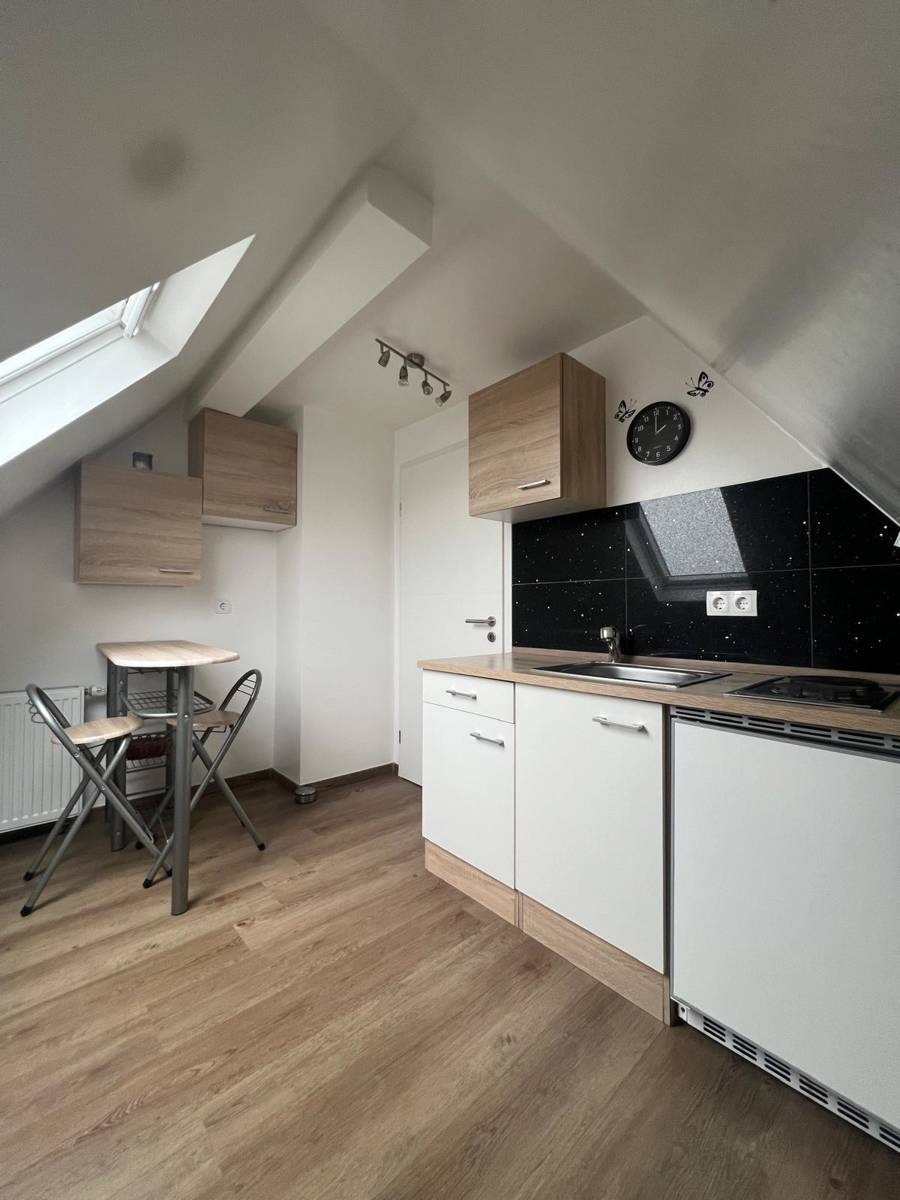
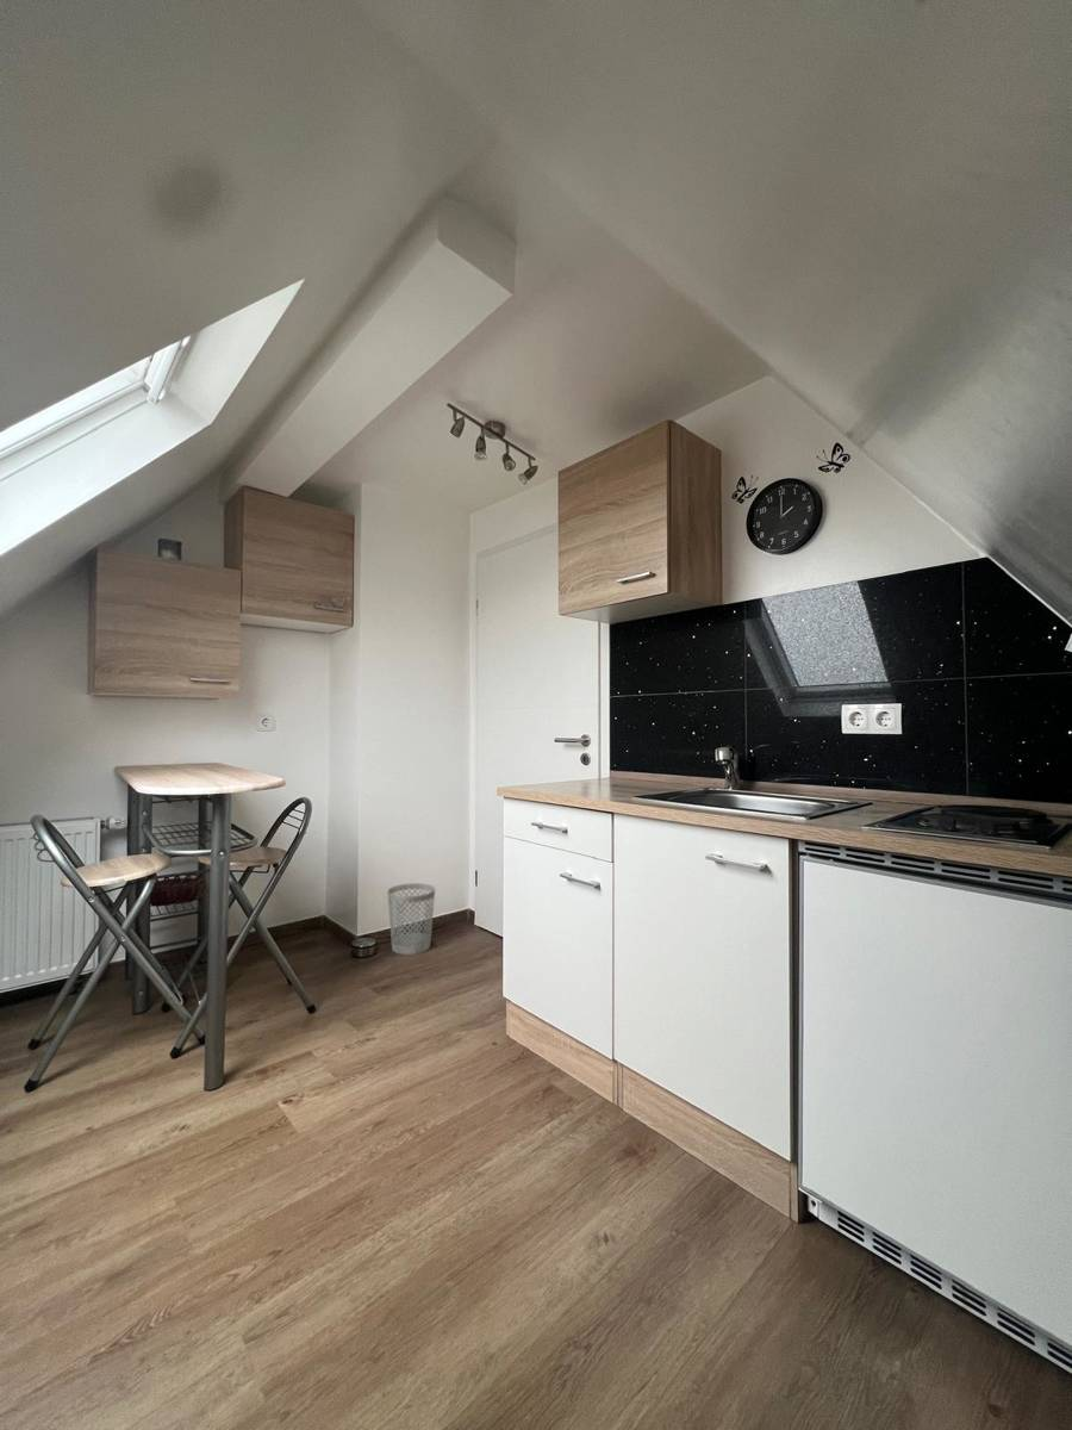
+ wastebasket (411, 918)
